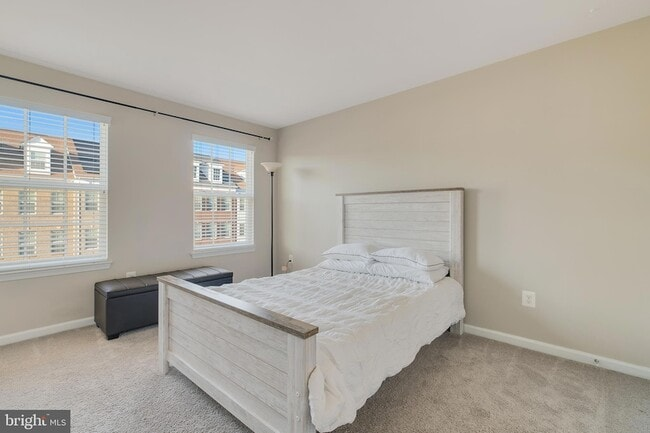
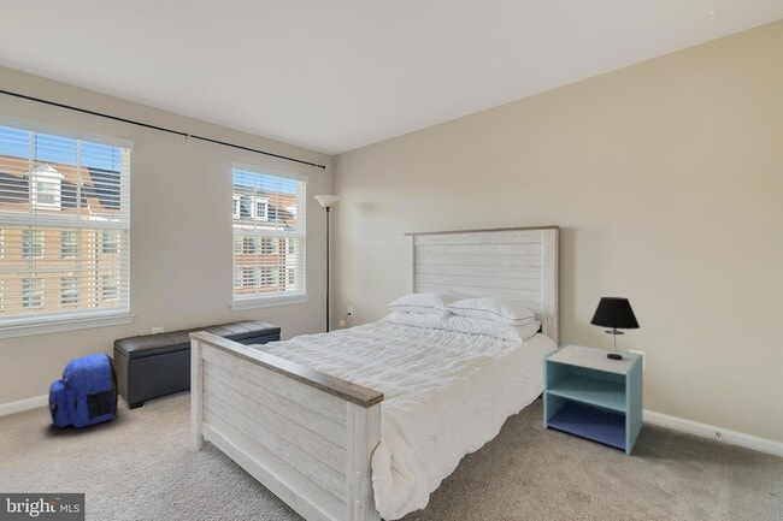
+ table lamp (614, 327)
+ backpack (86, 387)
+ nightstand (593, 390)
